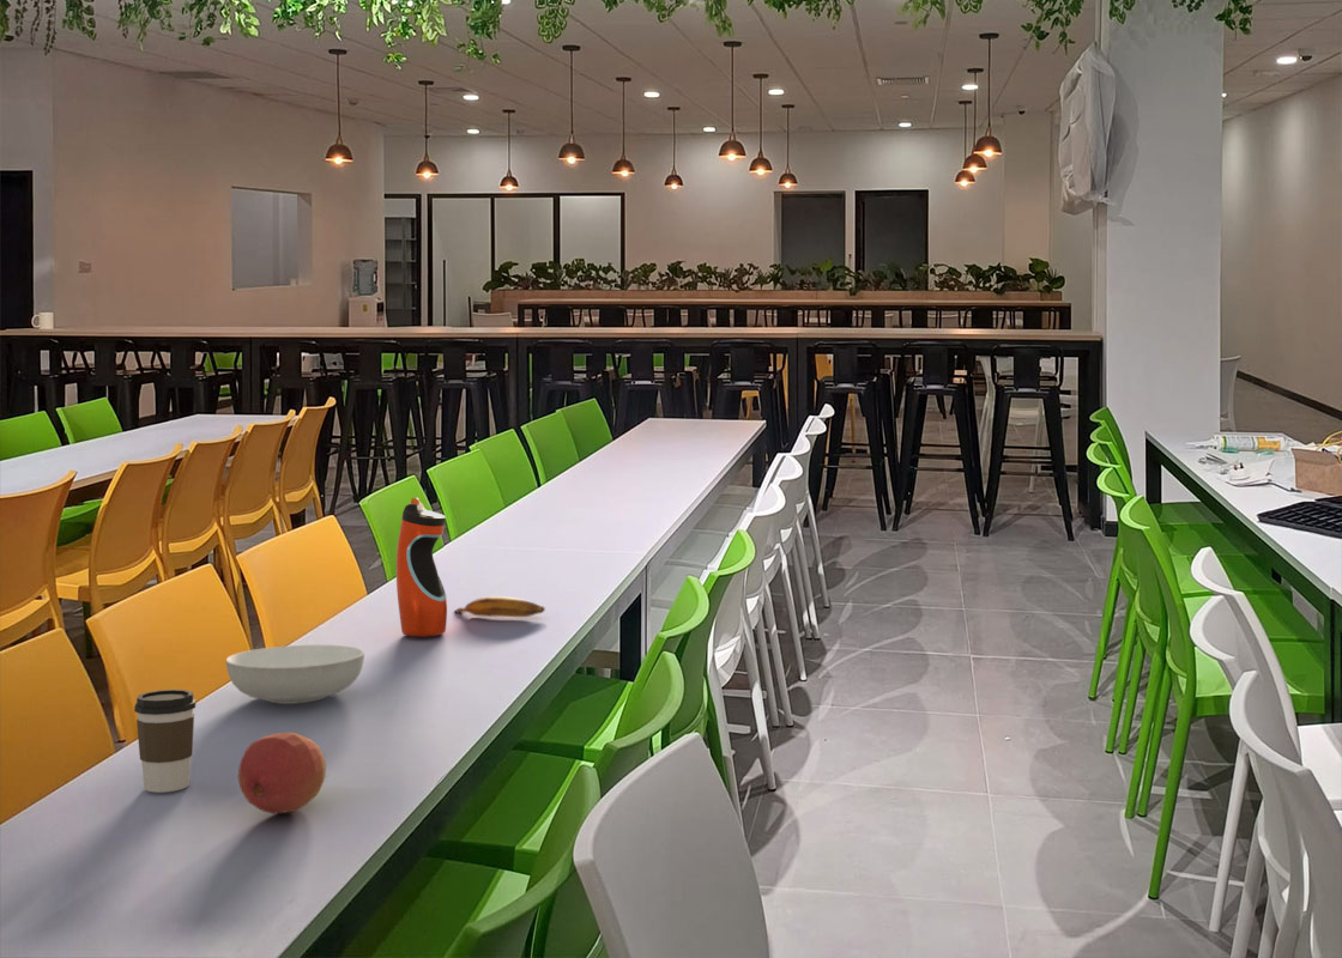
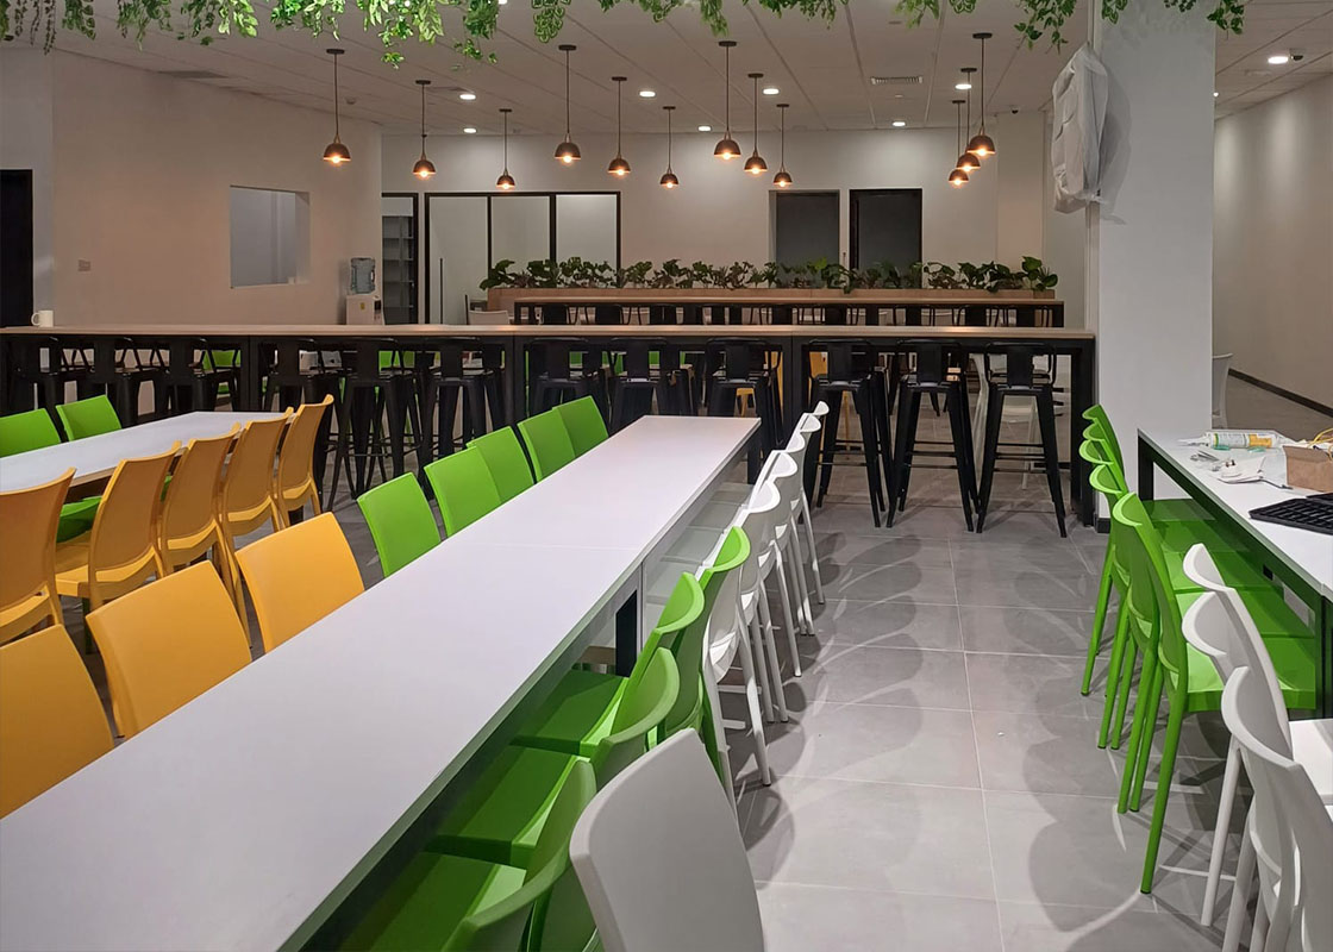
- fruit (283, 771)
- coffee cup (165, 740)
- banana (495, 606)
- water bottle (421, 565)
- serving bowl (296, 675)
